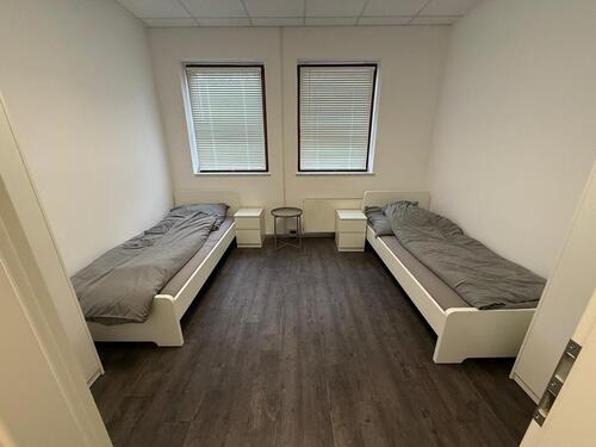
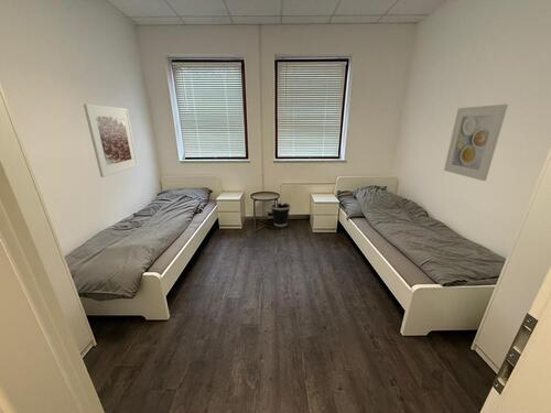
+ wastebasket (280, 214)
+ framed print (471, 142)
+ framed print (115, 140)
